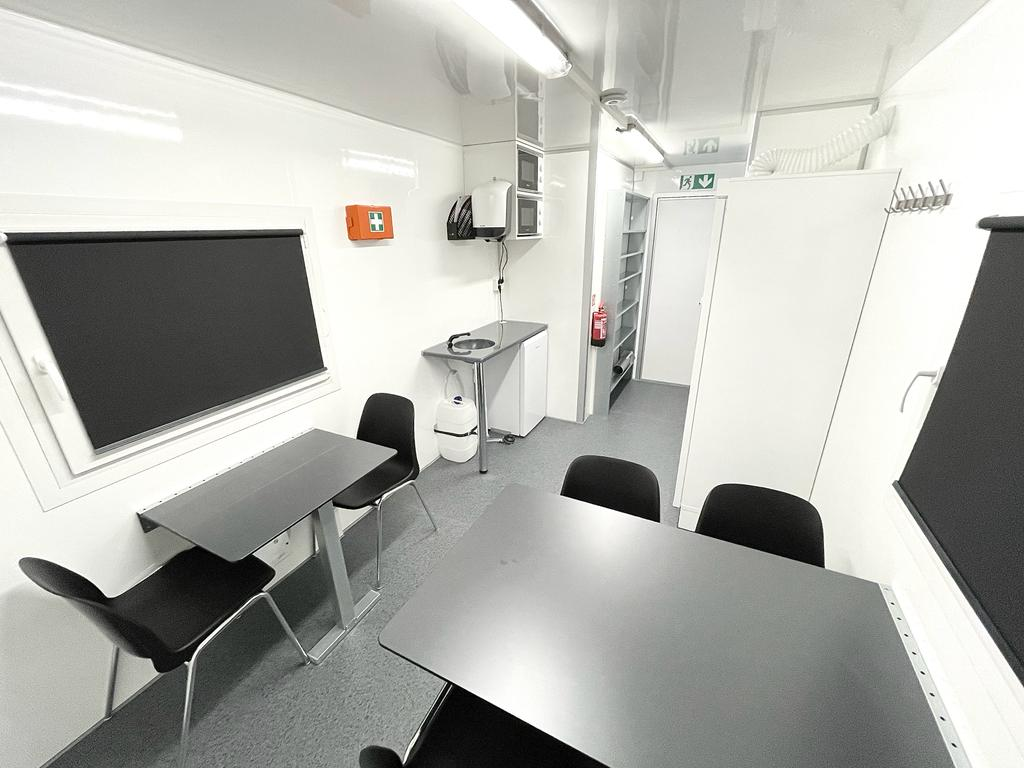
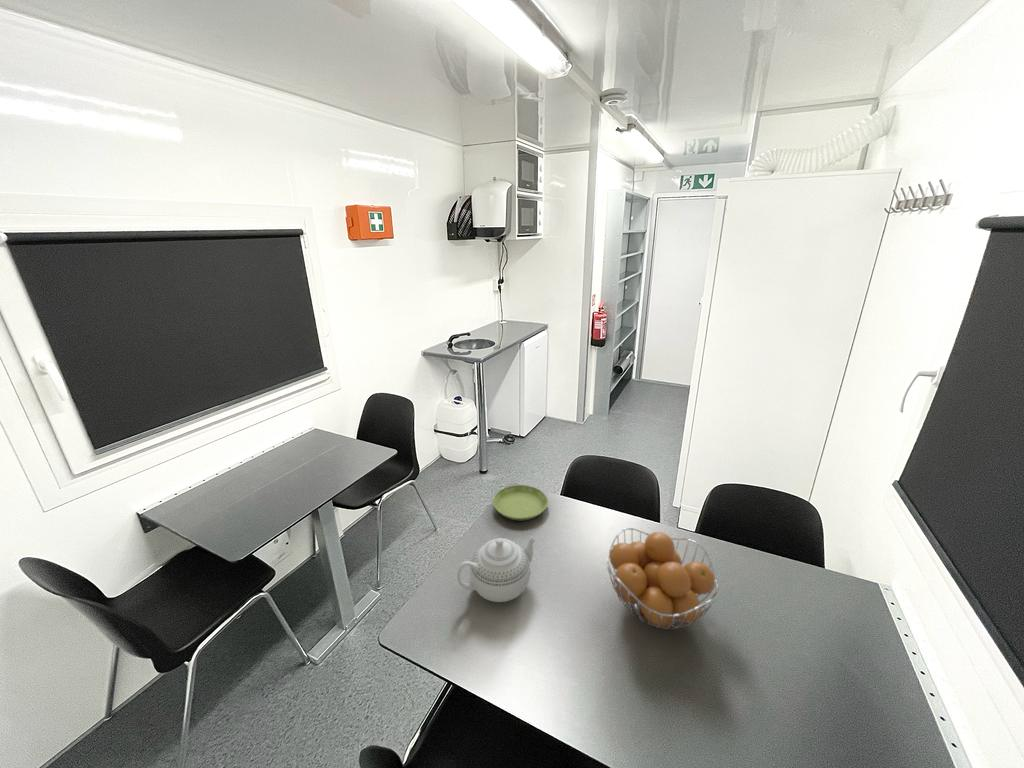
+ saucer (520, 503)
+ teapot (498, 564)
+ fruit basket (658, 579)
